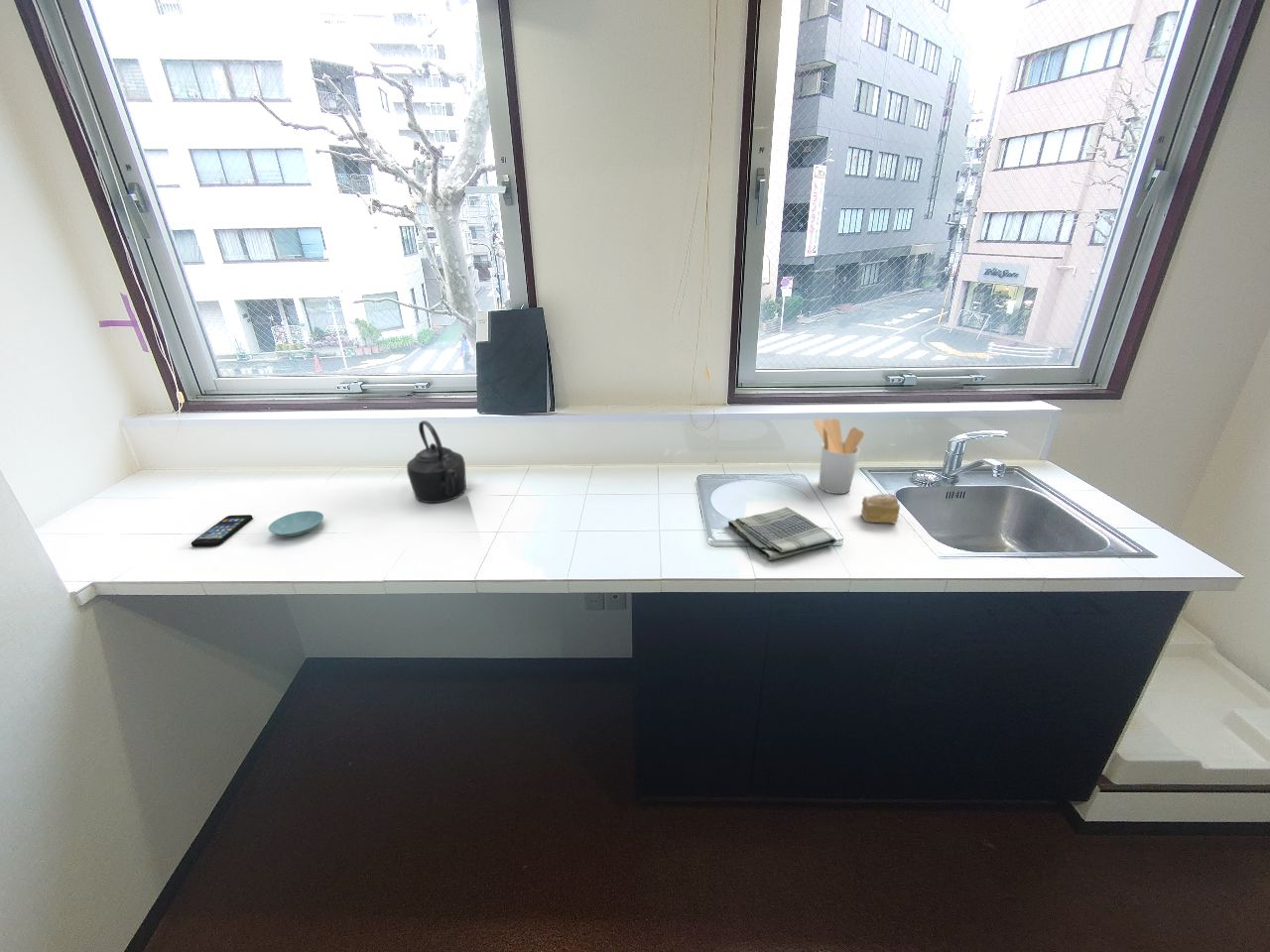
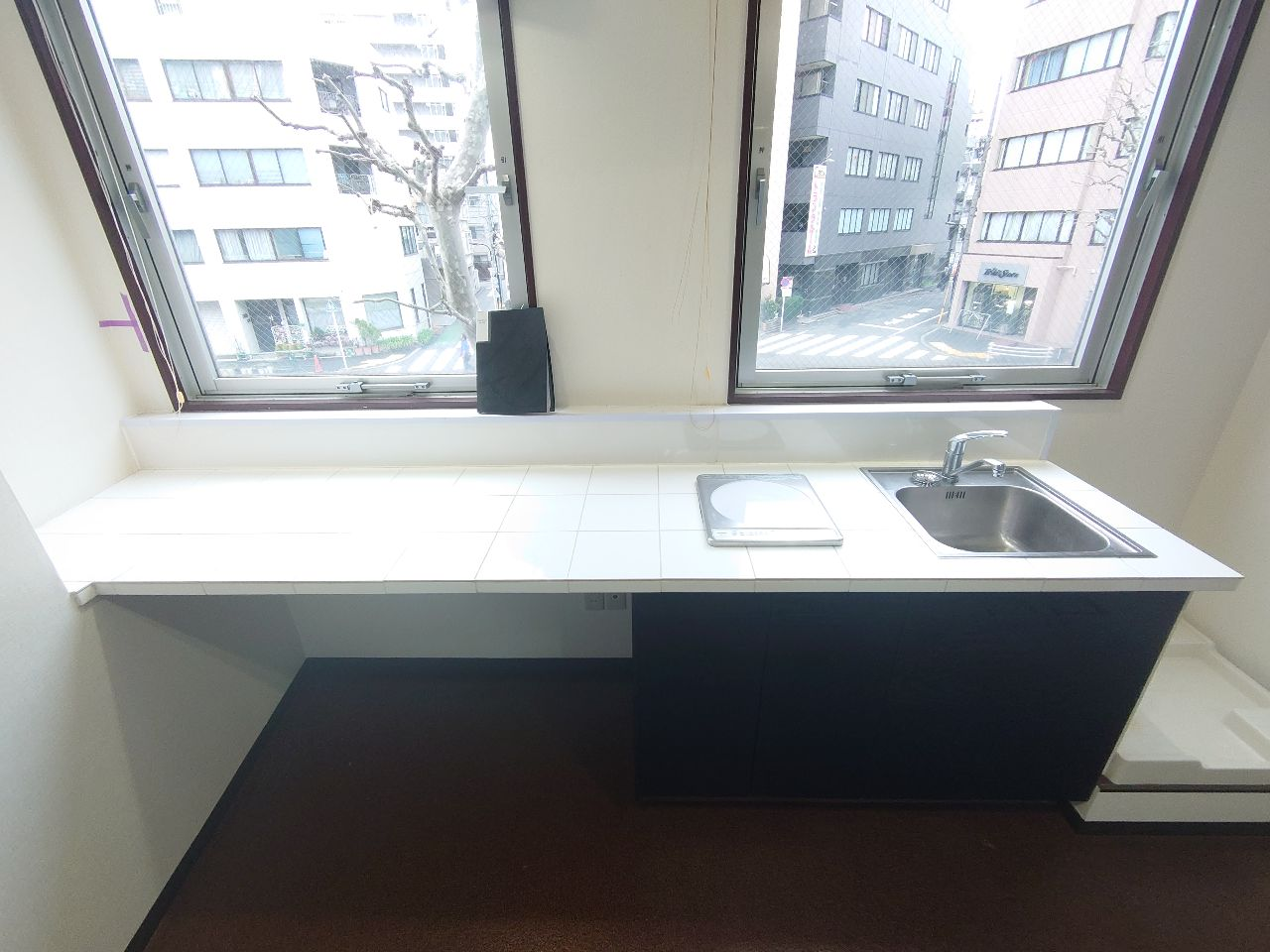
- smartphone (223, 530)
- saucer (298, 526)
- utensil holder (833, 454)
- cake slice (880, 507)
- dish towel (779, 530)
- kettle (439, 462)
